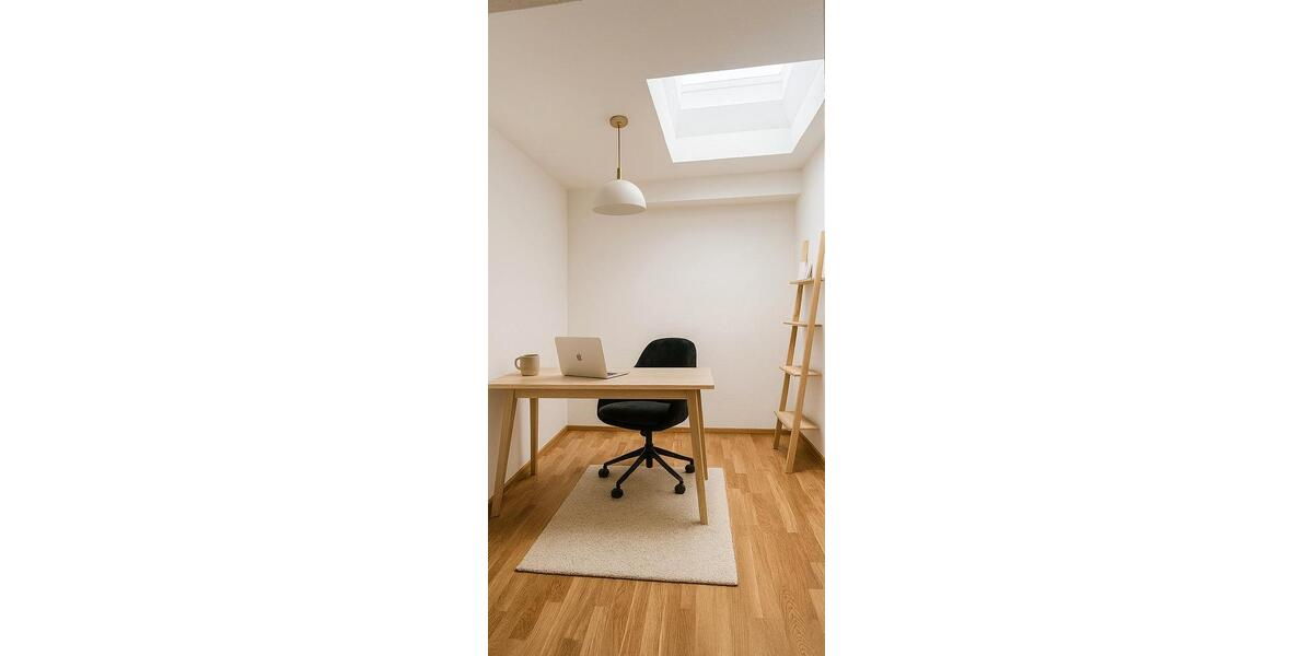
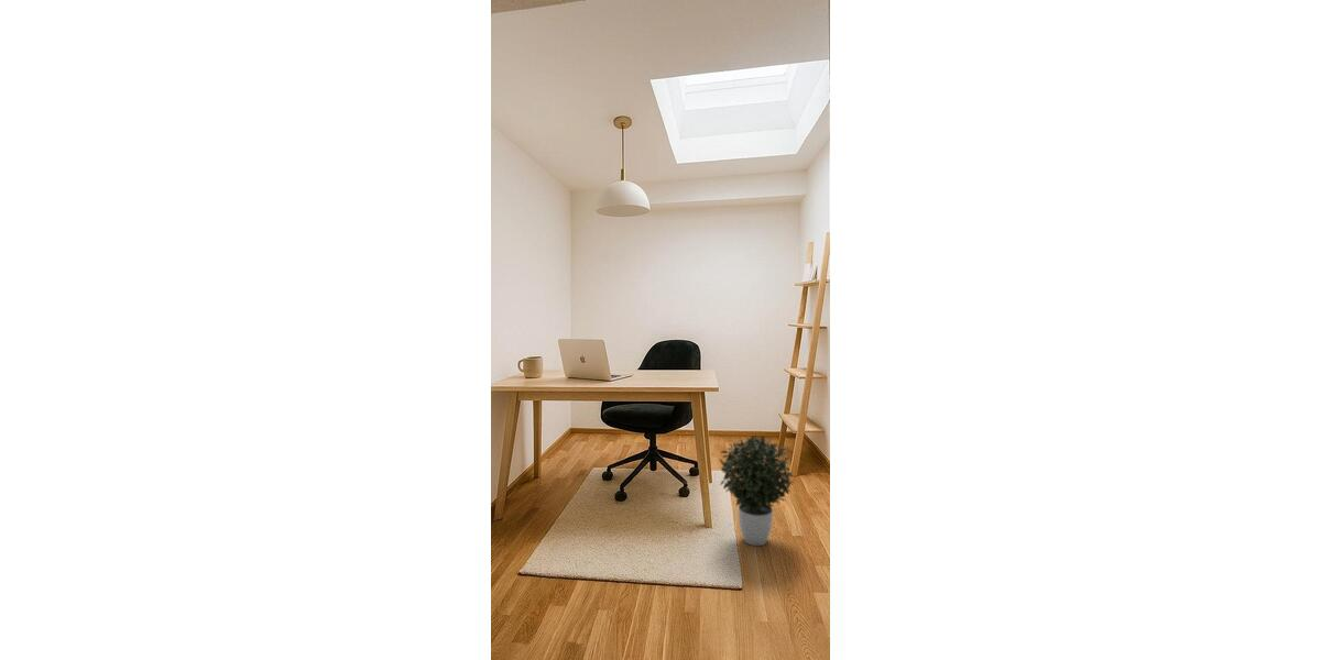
+ potted plant (754, 488)
